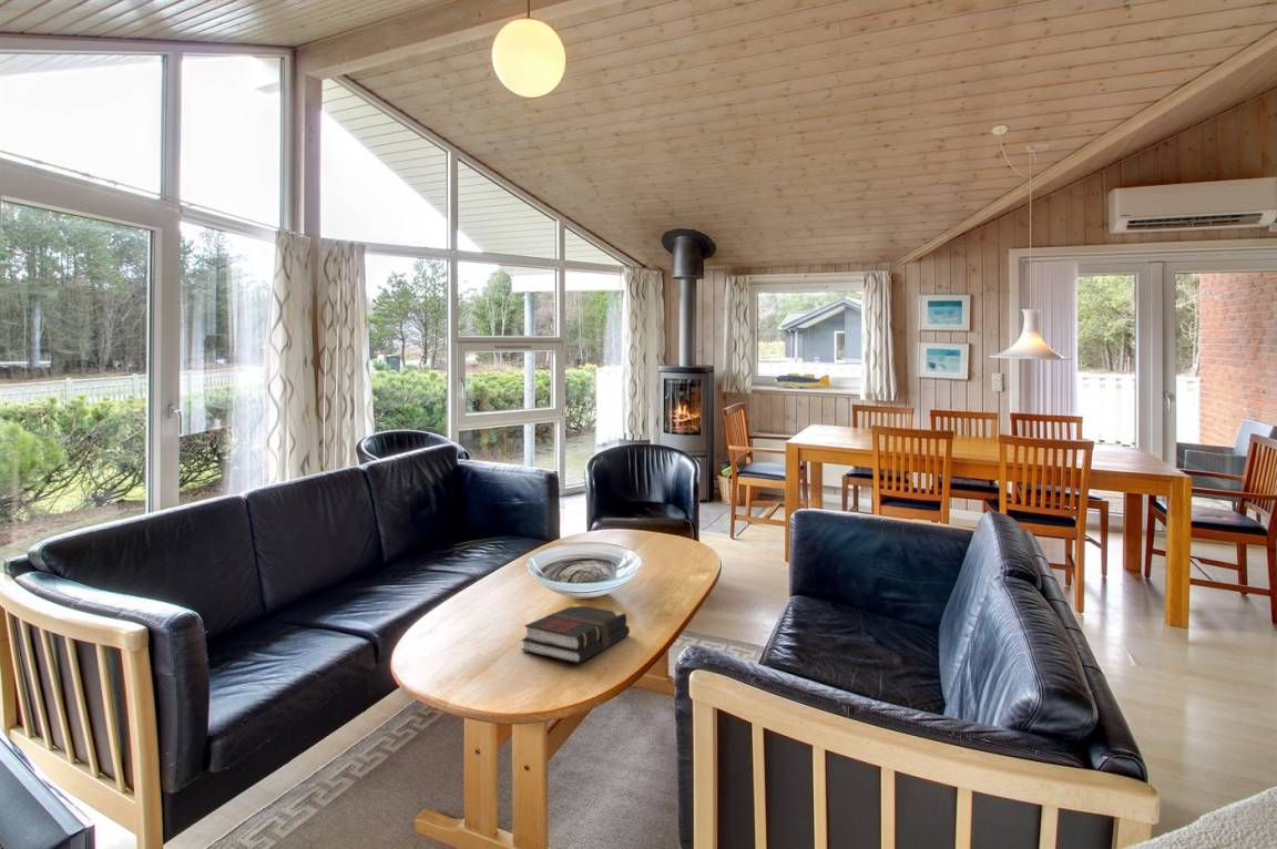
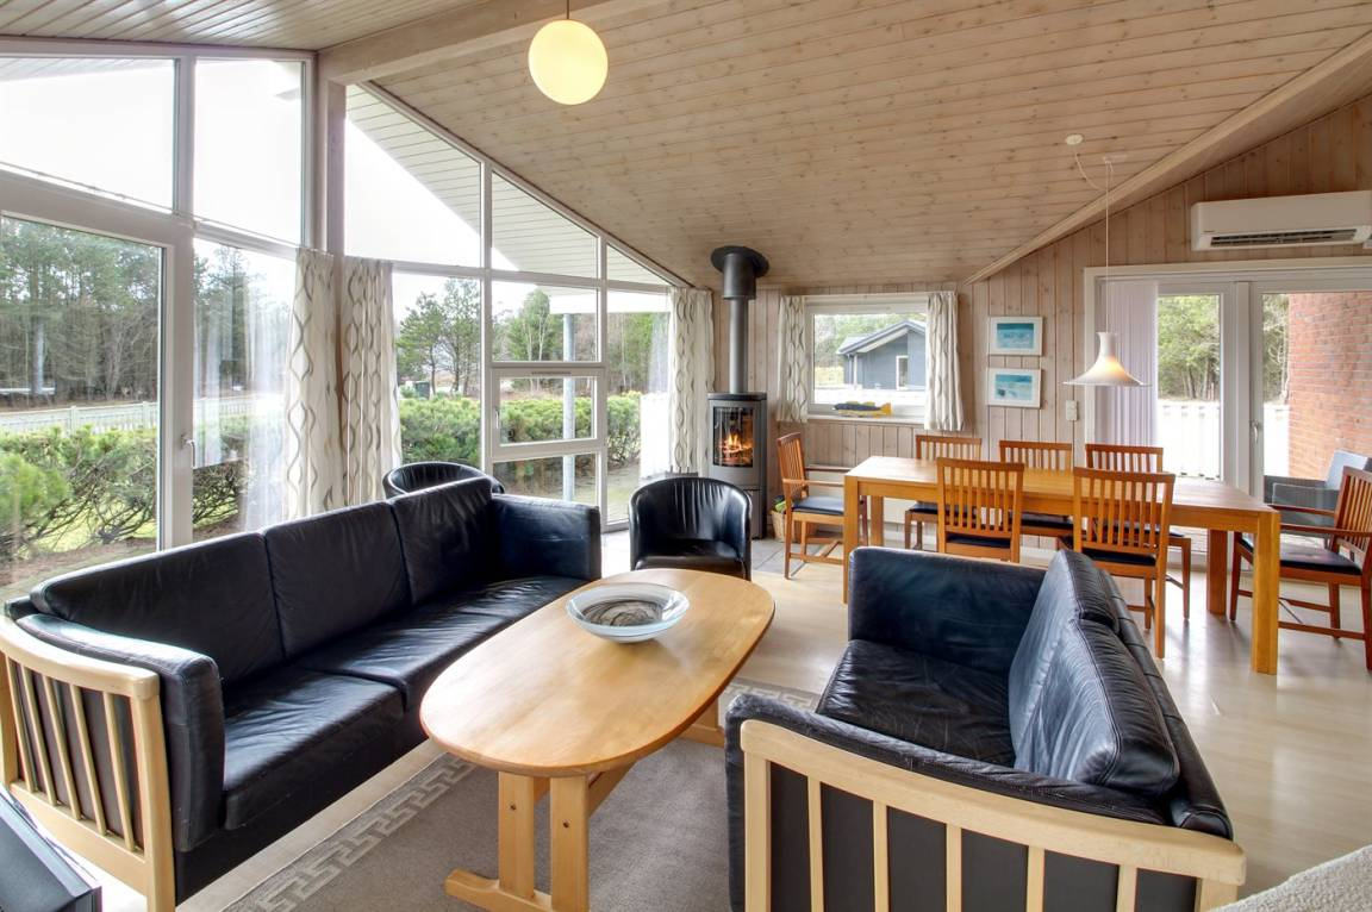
- book (576, 631)
